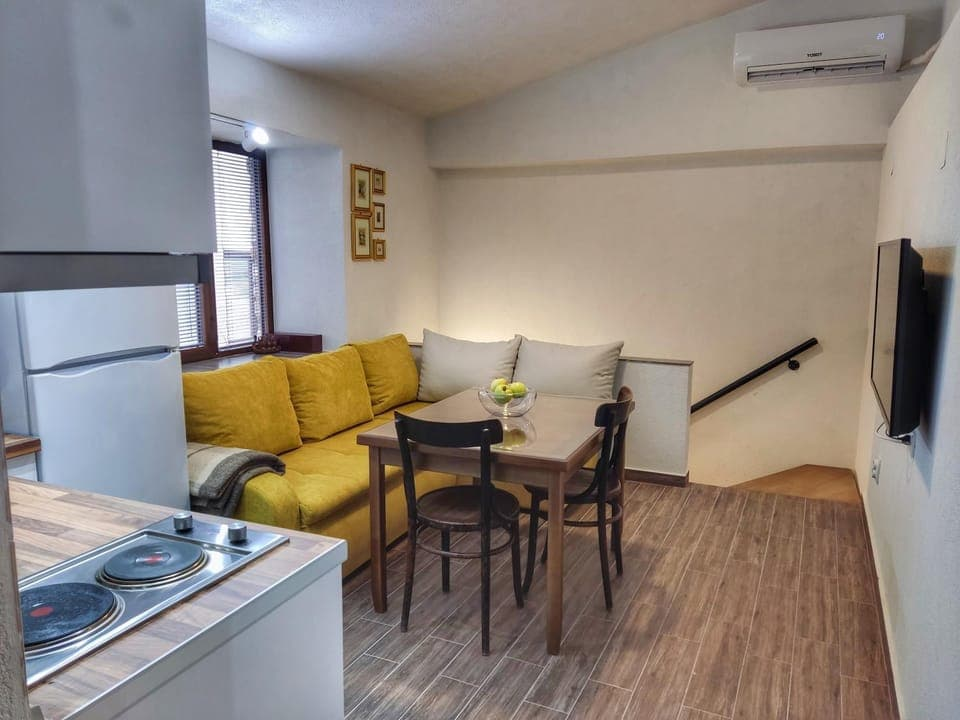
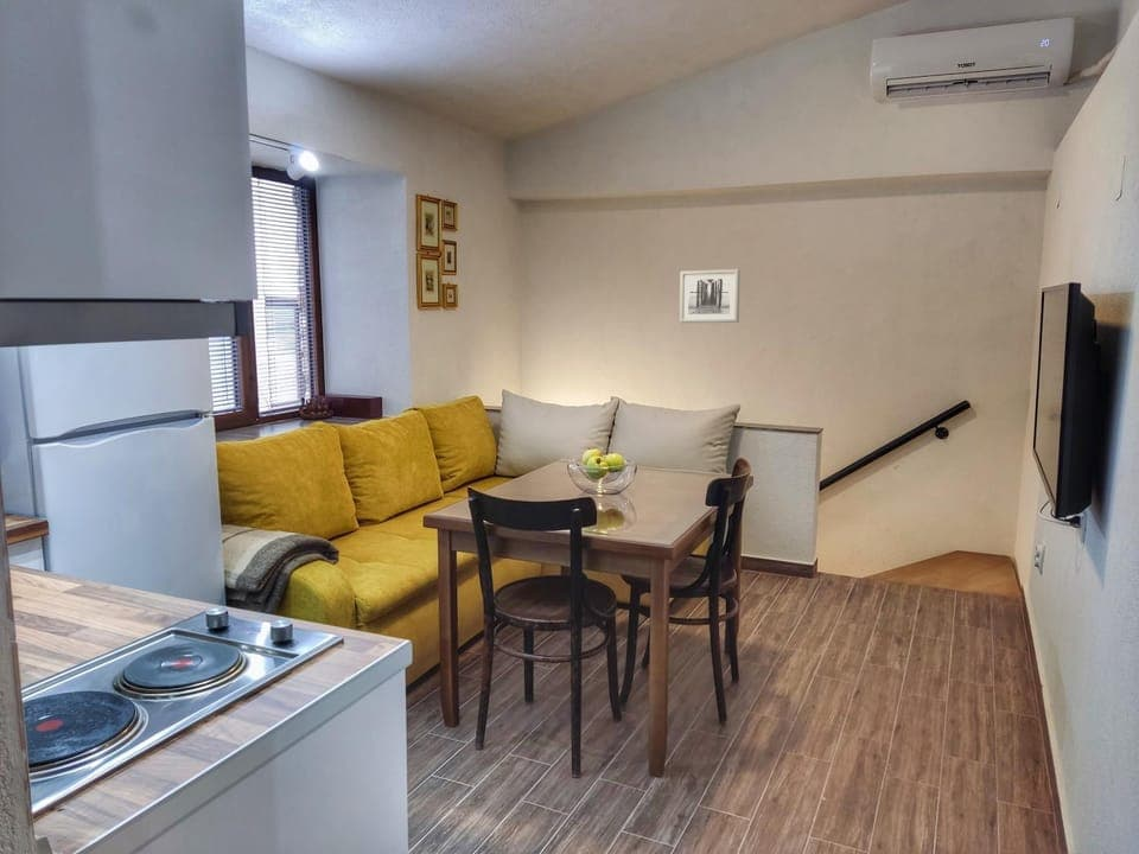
+ wall art (708, 297)
